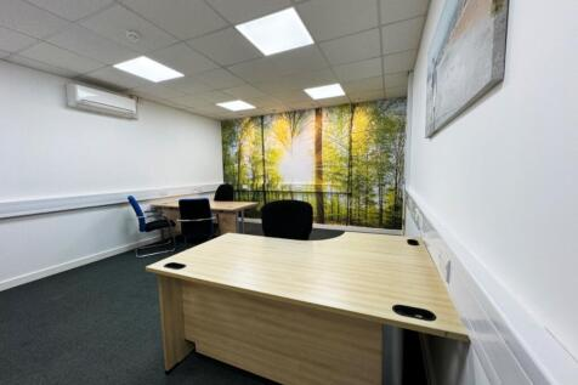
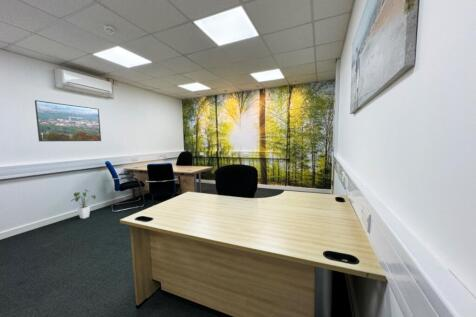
+ house plant (85, 203)
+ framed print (72, 123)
